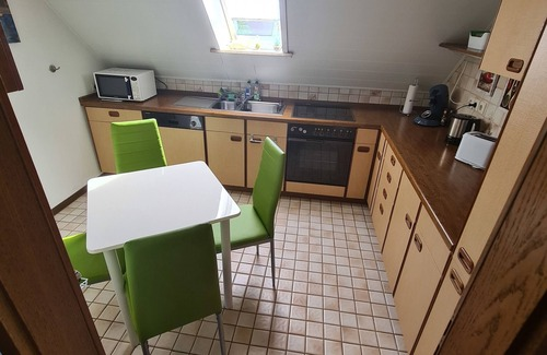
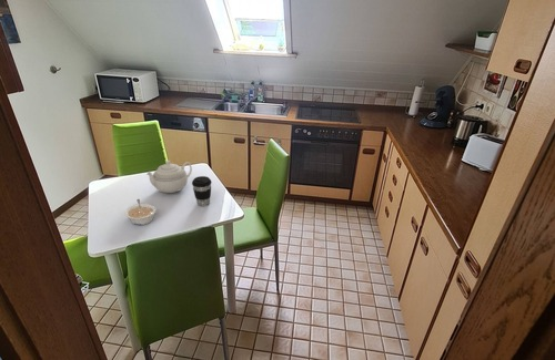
+ legume (140, 214)
+ coffee cup (202, 191)
+ teapot (170, 175)
